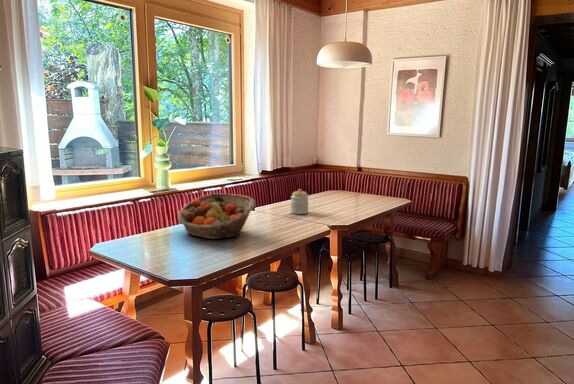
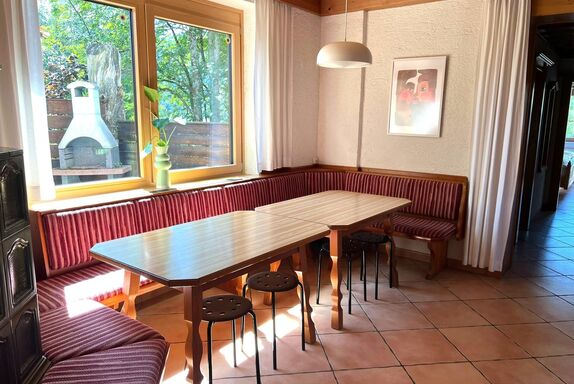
- fruit basket (216, 215)
- jar (299, 200)
